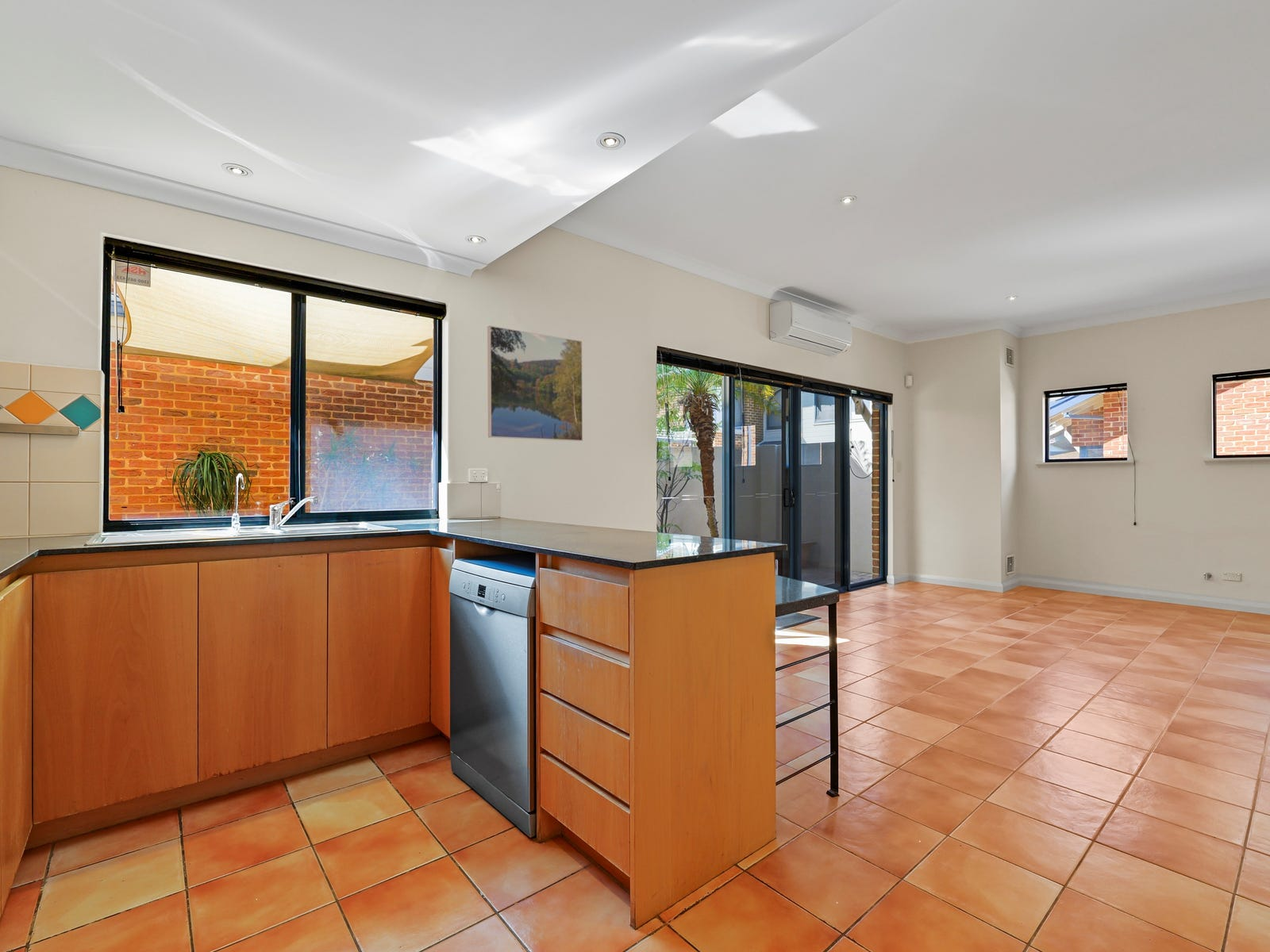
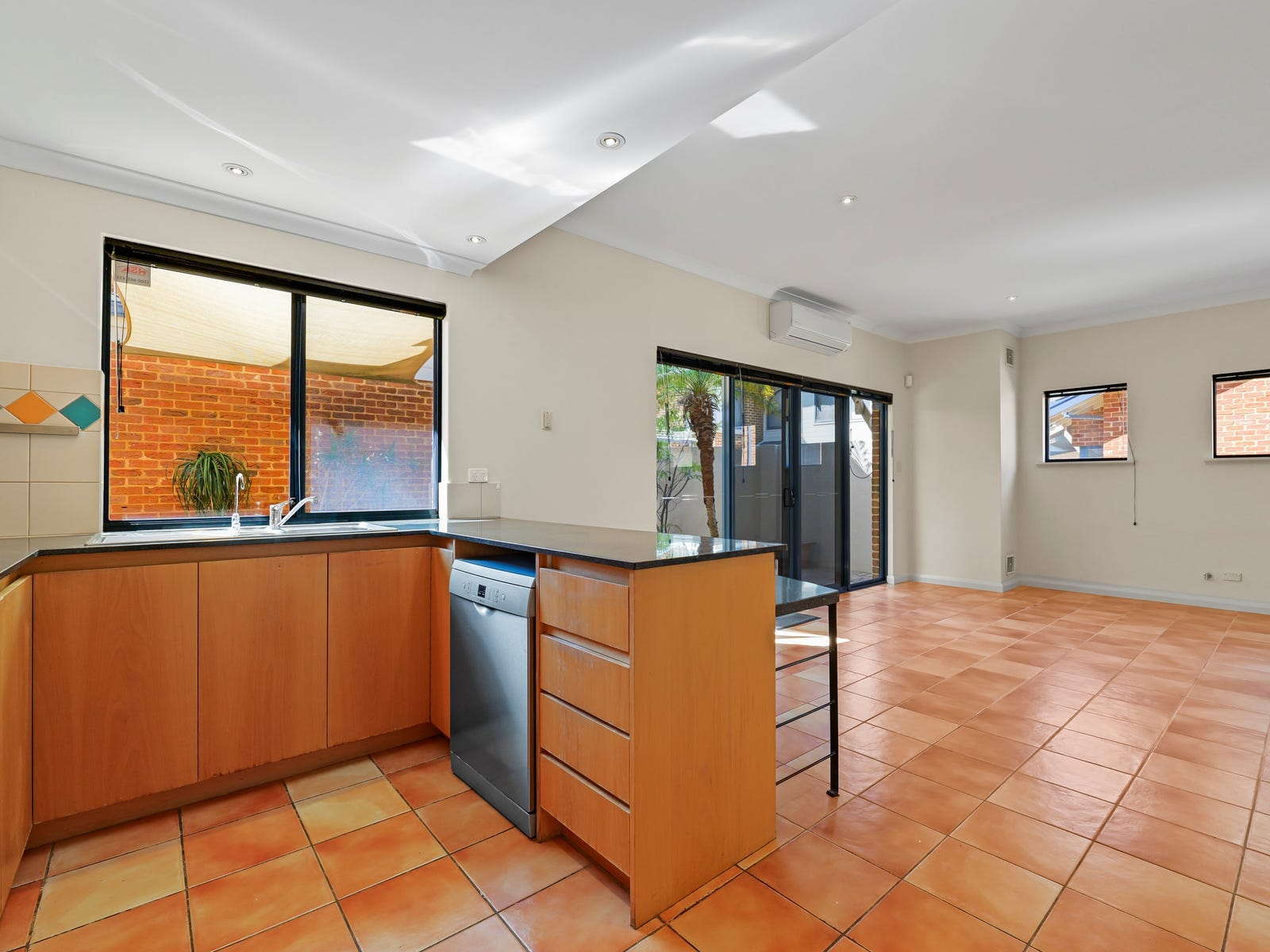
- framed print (537, 386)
